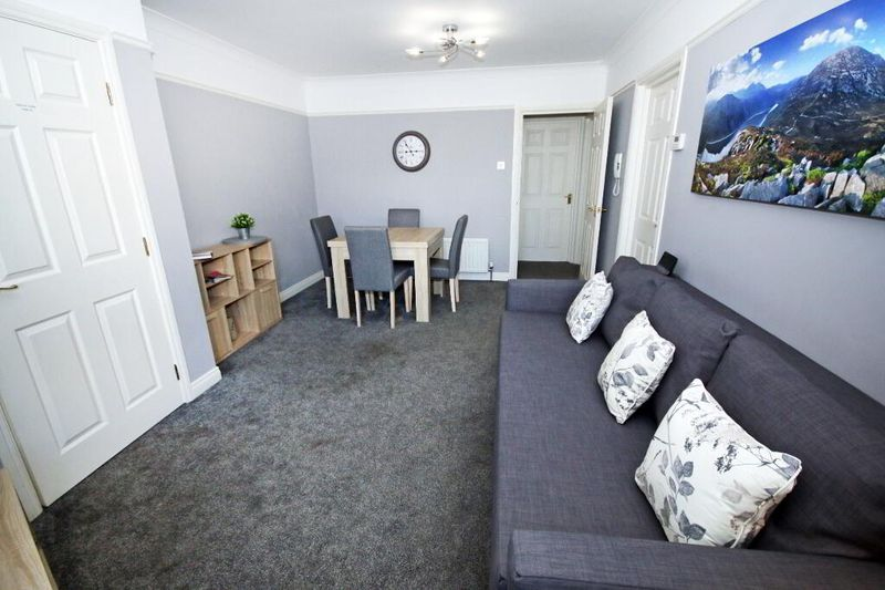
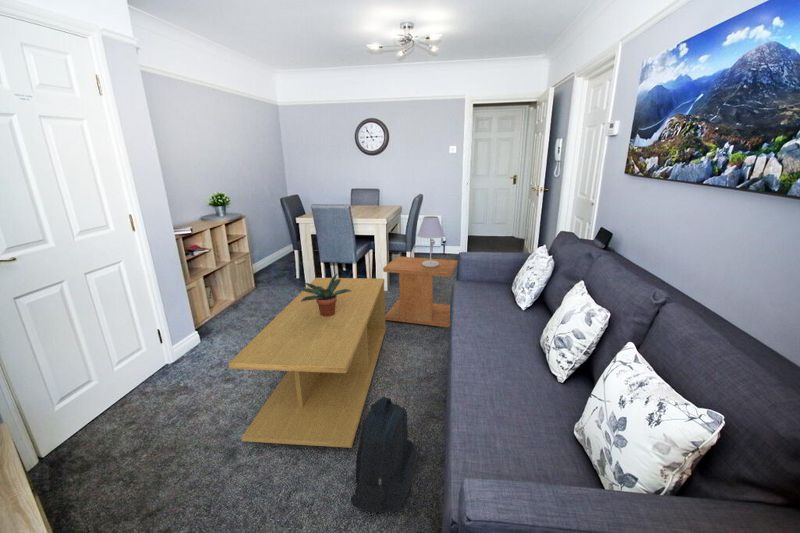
+ side table (421, 290)
+ coffee table (329, 345)
+ table lamp (430, 241)
+ potted plant (325, 293)
+ backpack (384, 446)
